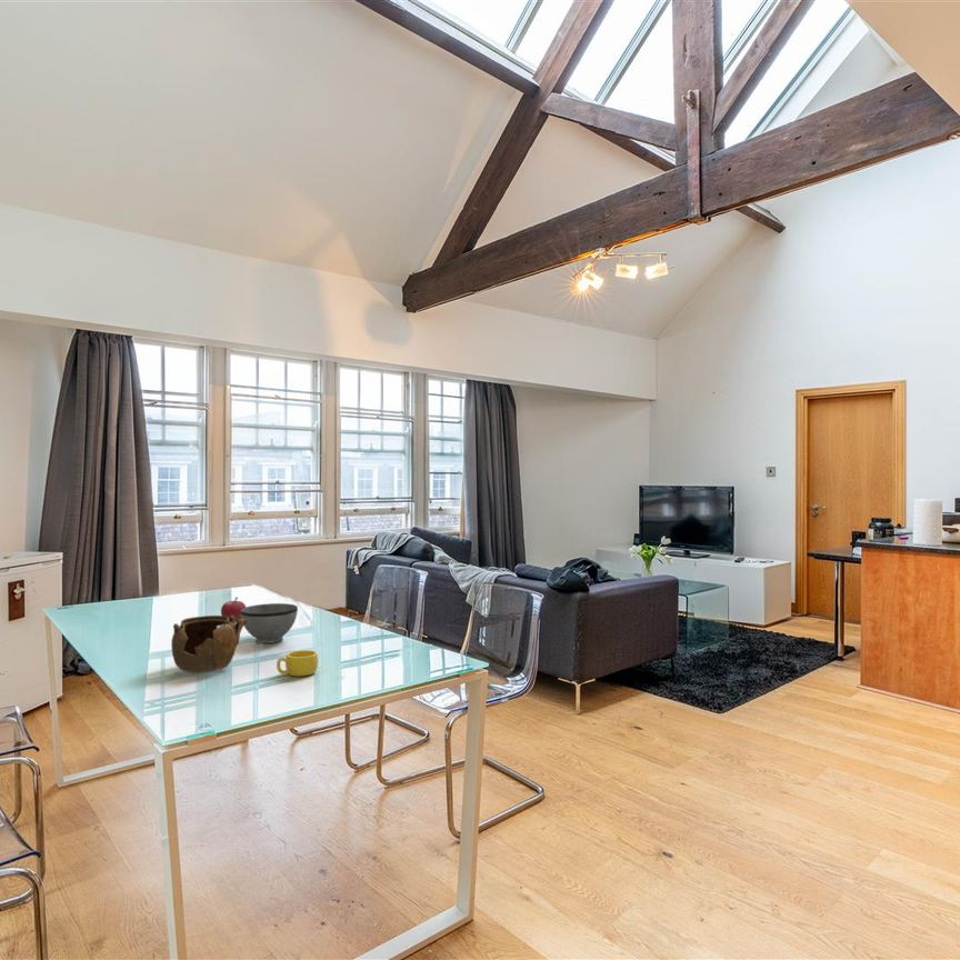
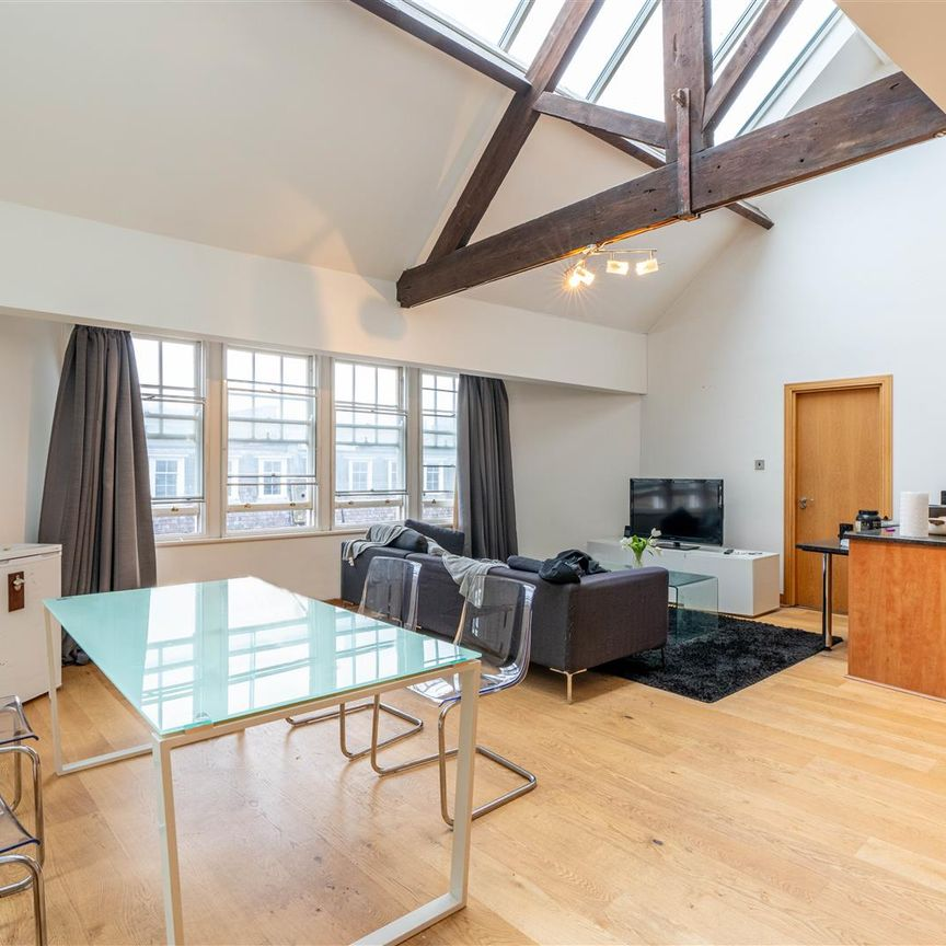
- fruit (233, 608)
- teapot (212, 642)
- bowl (269, 623)
- cup (297, 663)
